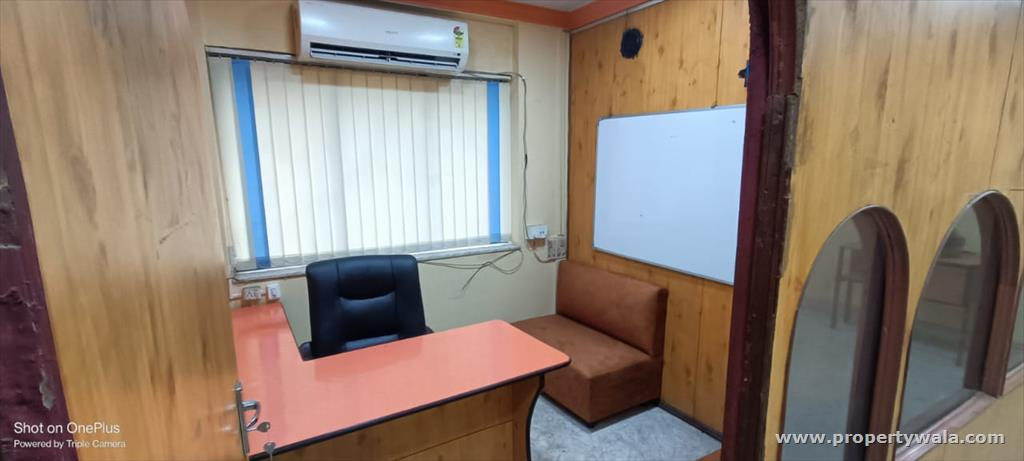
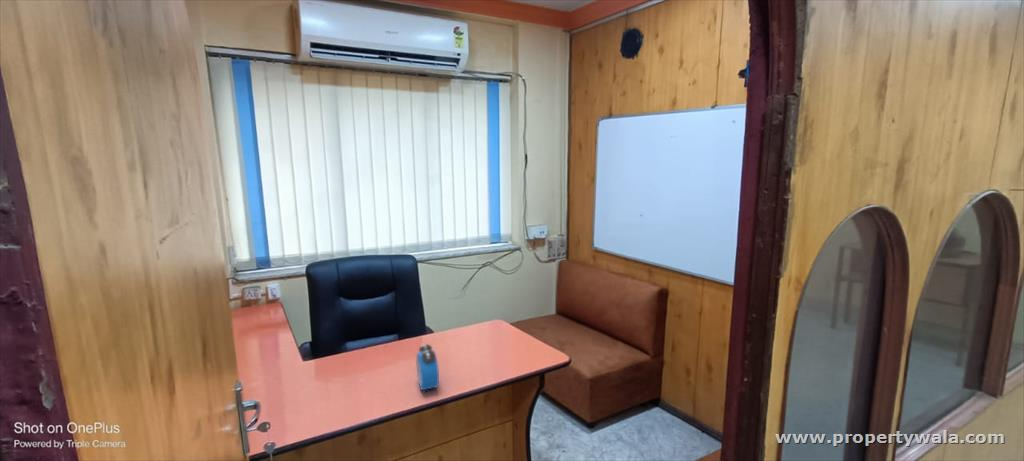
+ alarm clock (427, 367)
